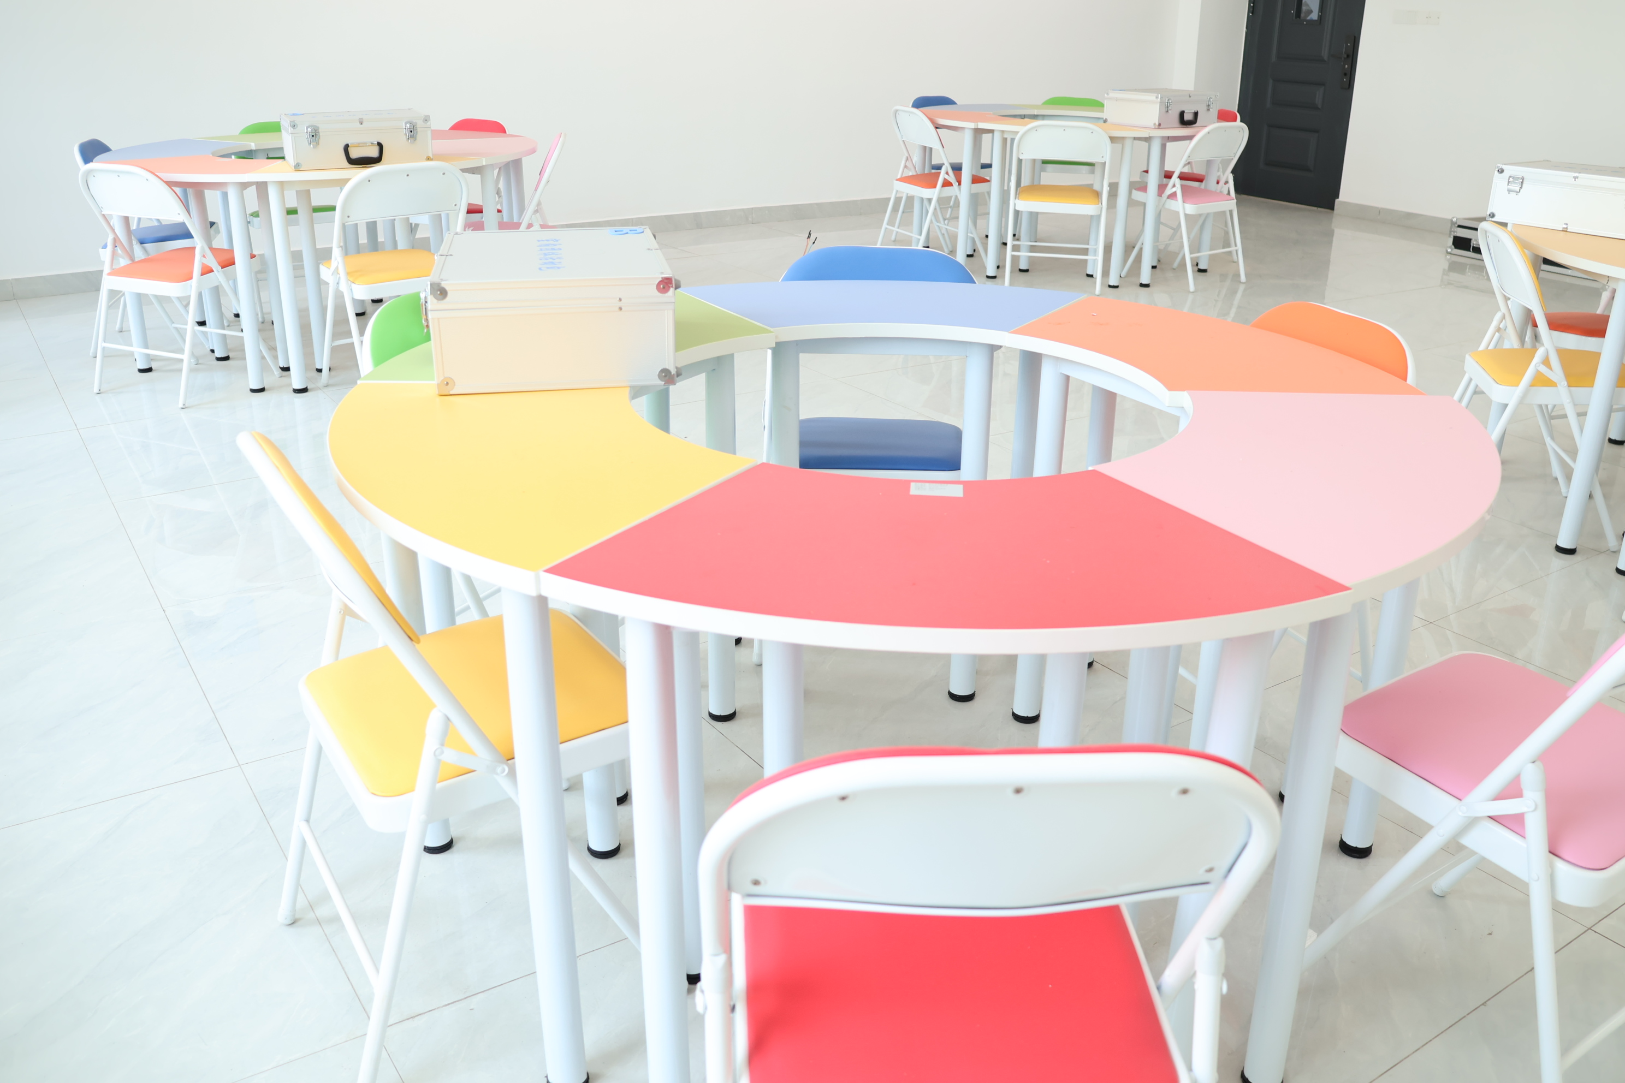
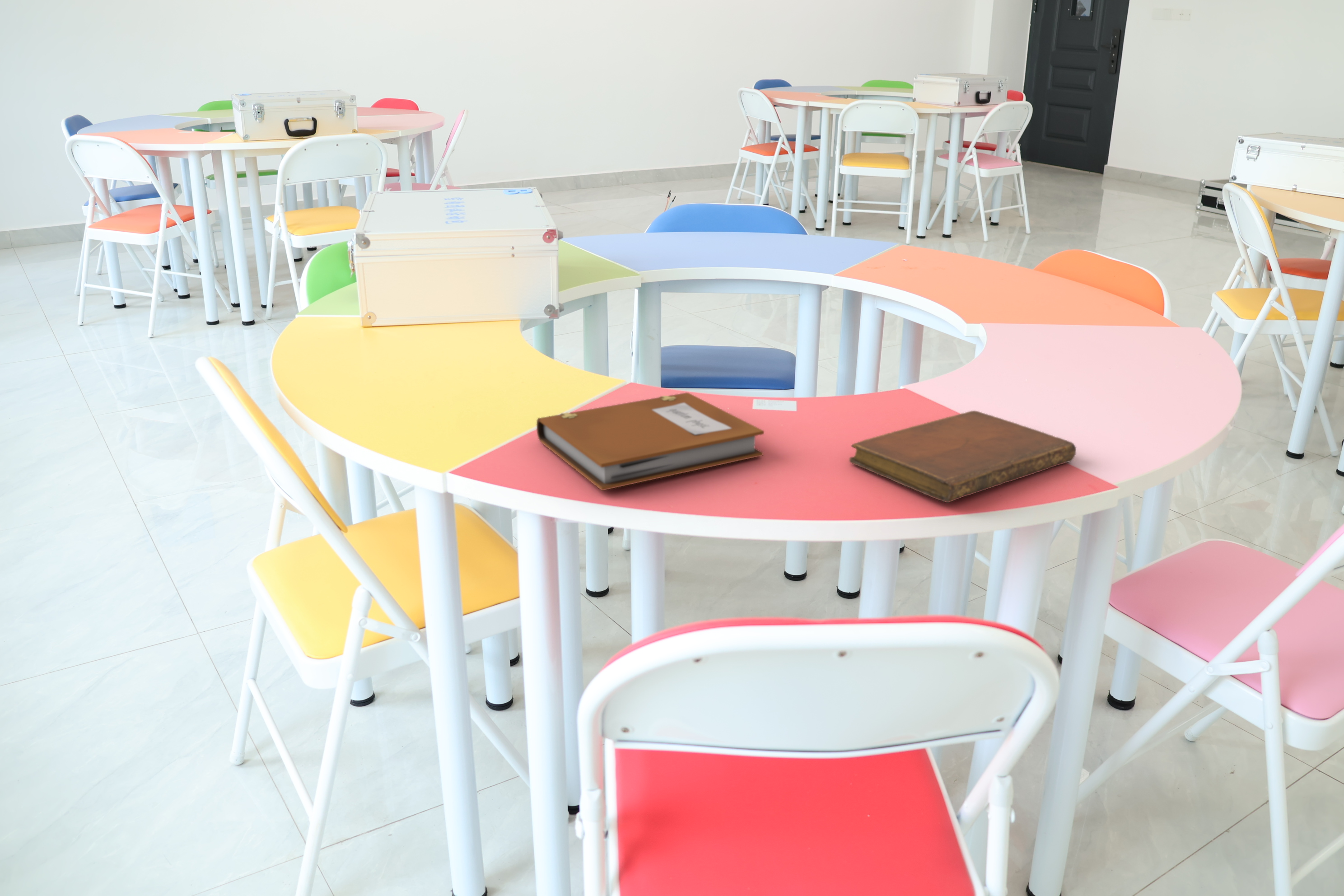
+ notebook (963, 452)
+ notebook (651, 434)
